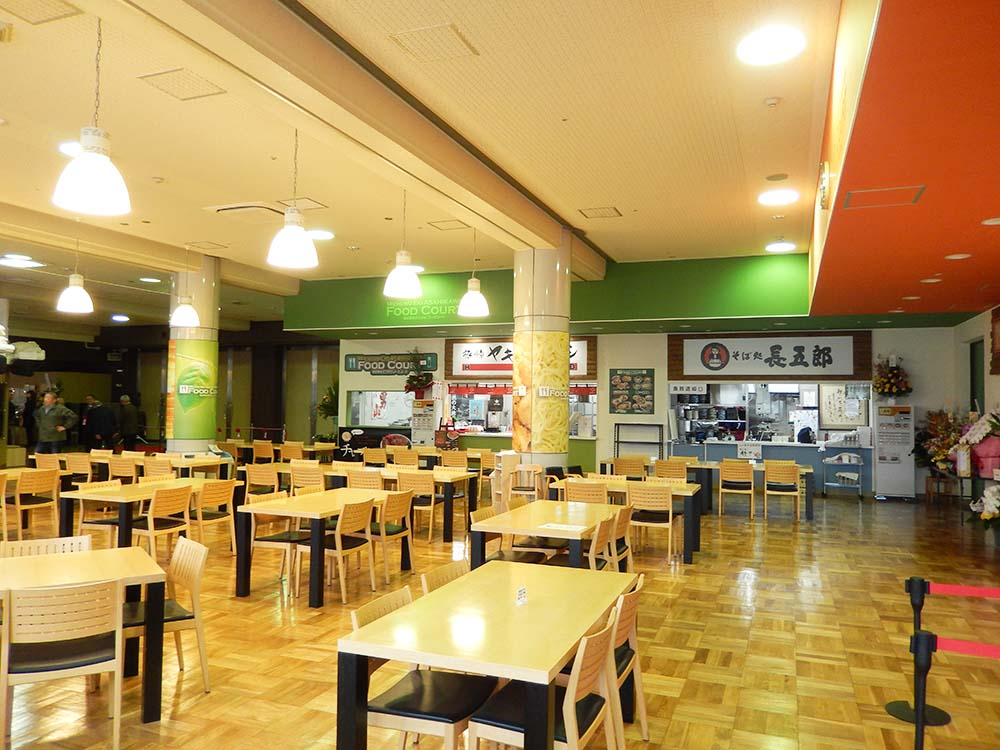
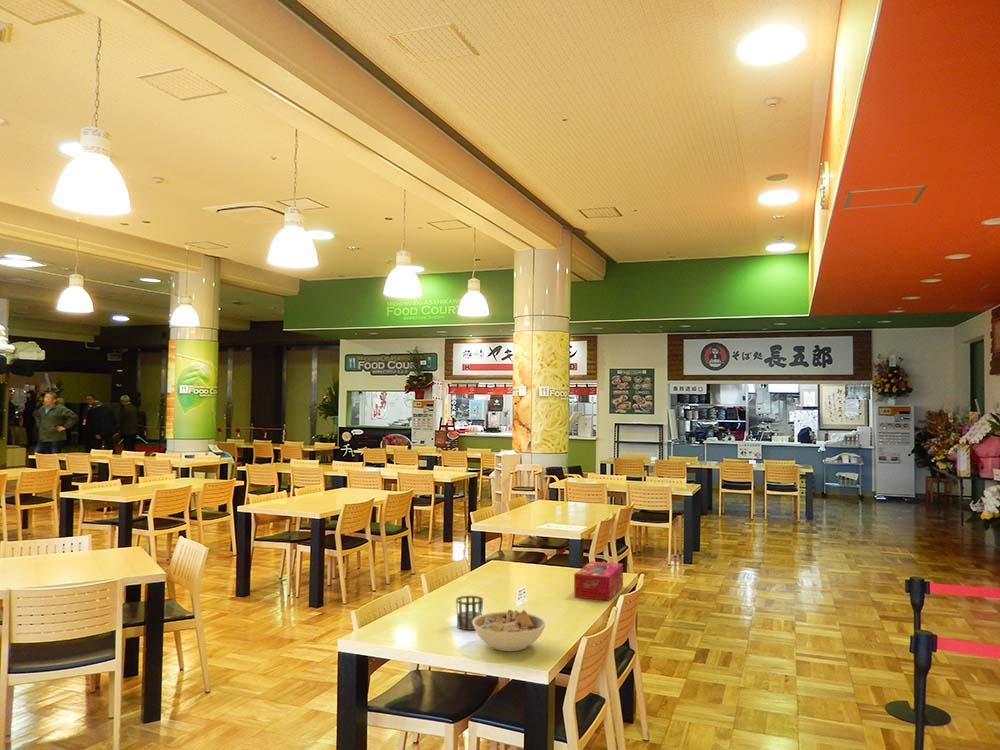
+ cup (469, 612)
+ tissue box (599, 580)
+ bowl (509, 629)
